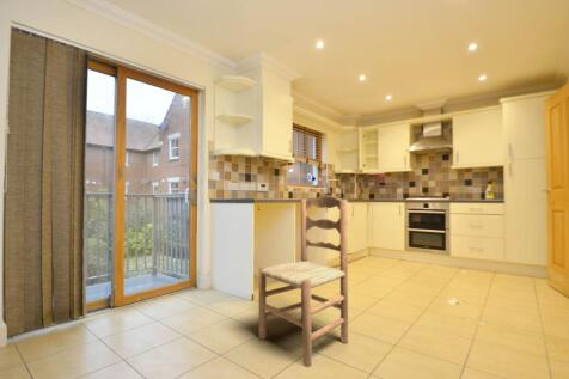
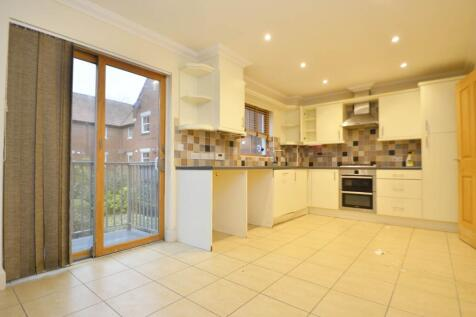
- dining chair (305, 267)
